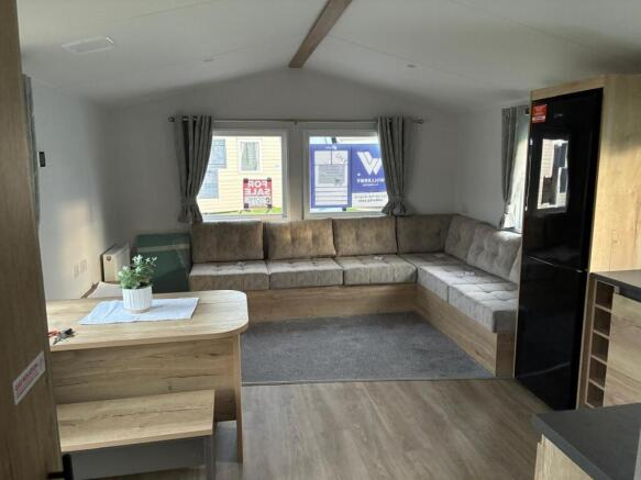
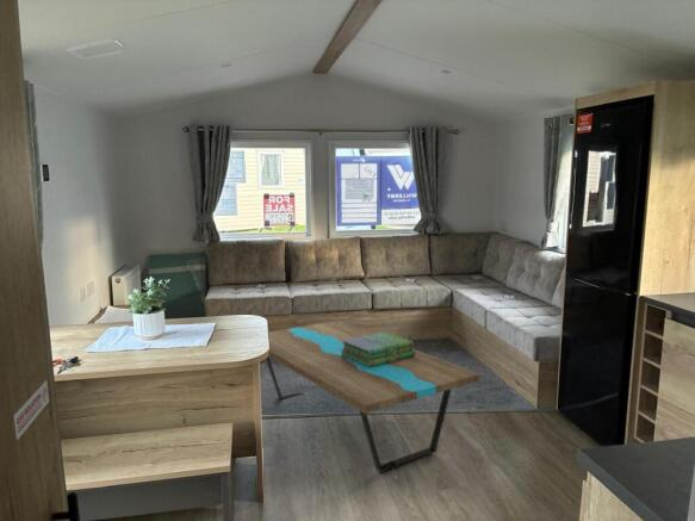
+ stack of books (378, 348)
+ coffee table (348, 387)
